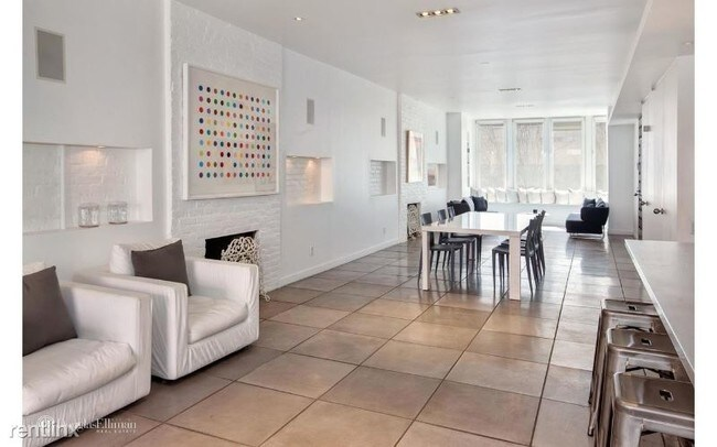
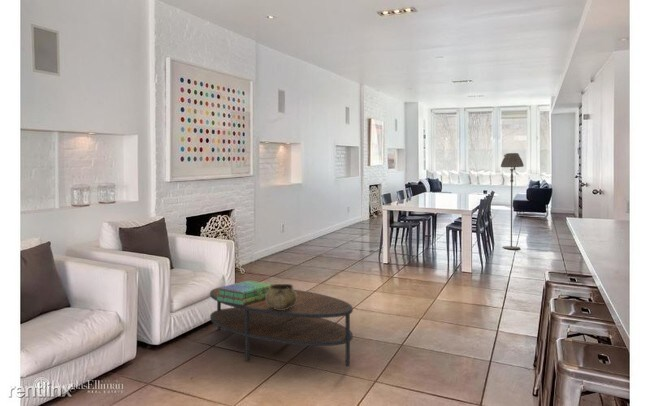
+ stack of books (246, 291)
+ decorative bowl (281, 296)
+ coffee table (276, 322)
+ floor lamp (511, 200)
